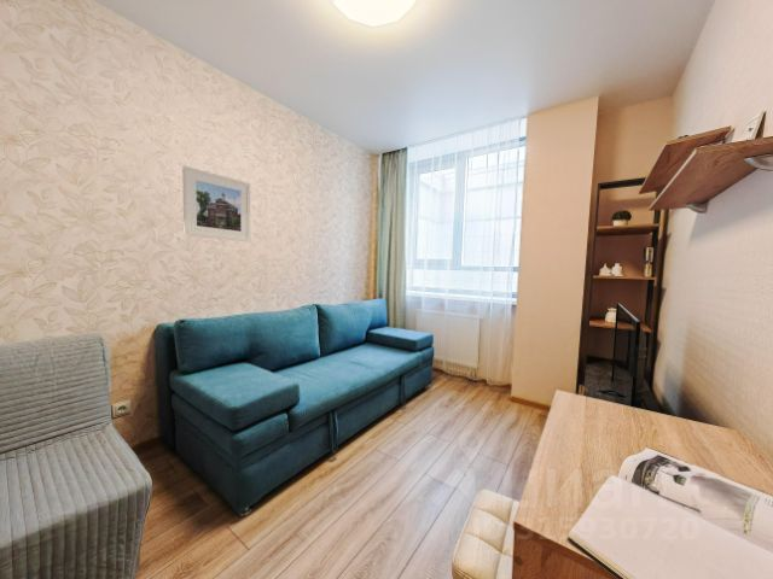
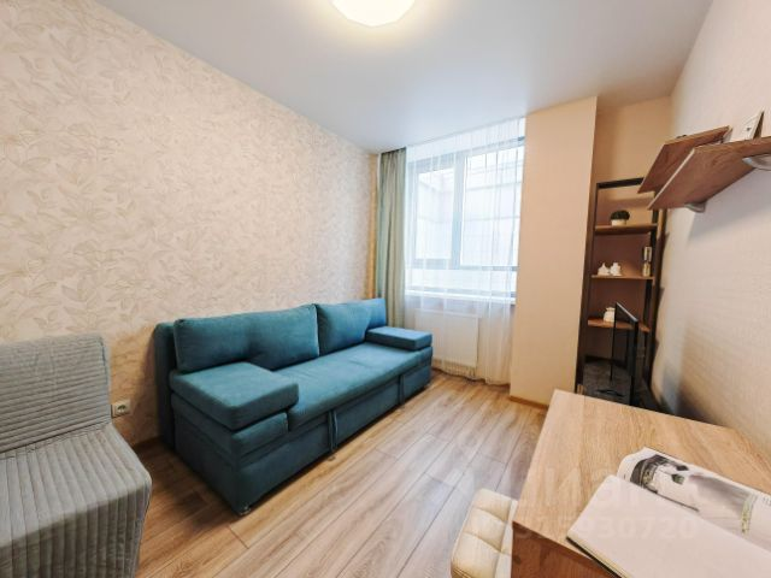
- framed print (219, 207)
